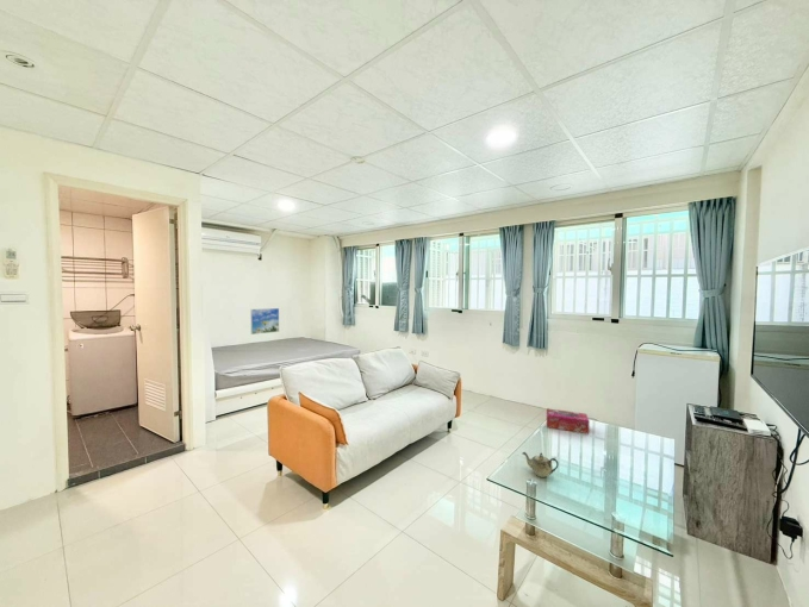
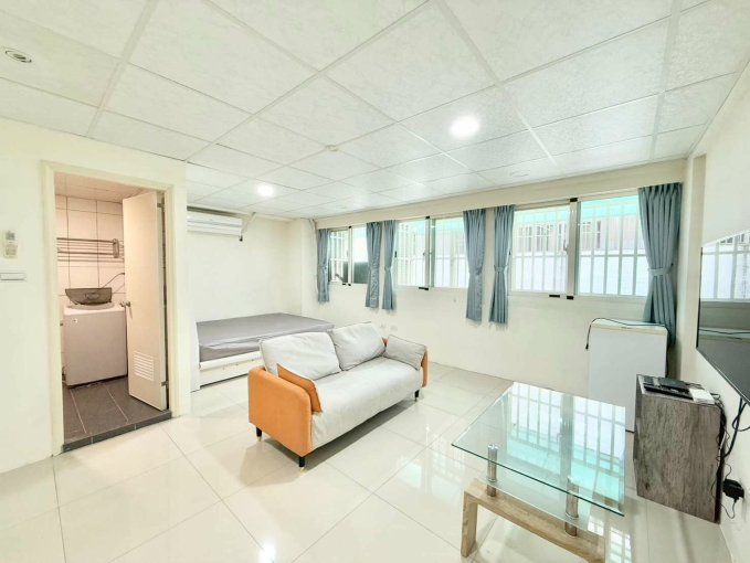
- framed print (265, 320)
- teapot (539, 463)
- tissue box (566, 420)
